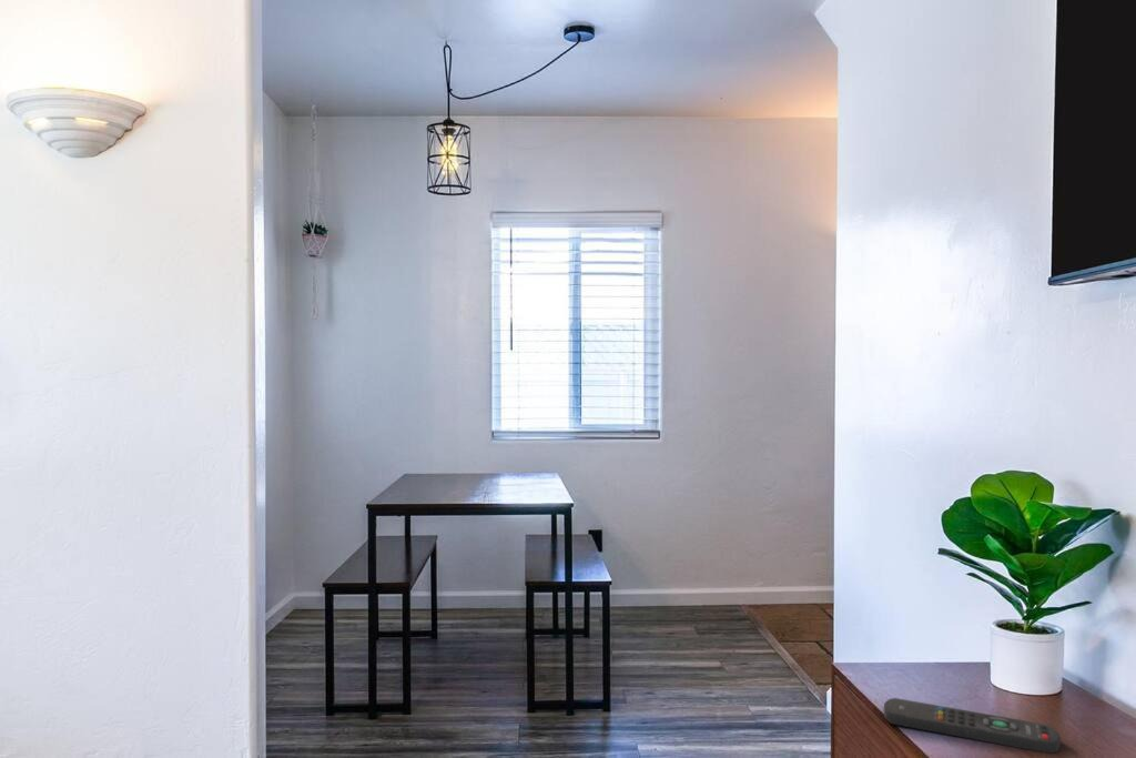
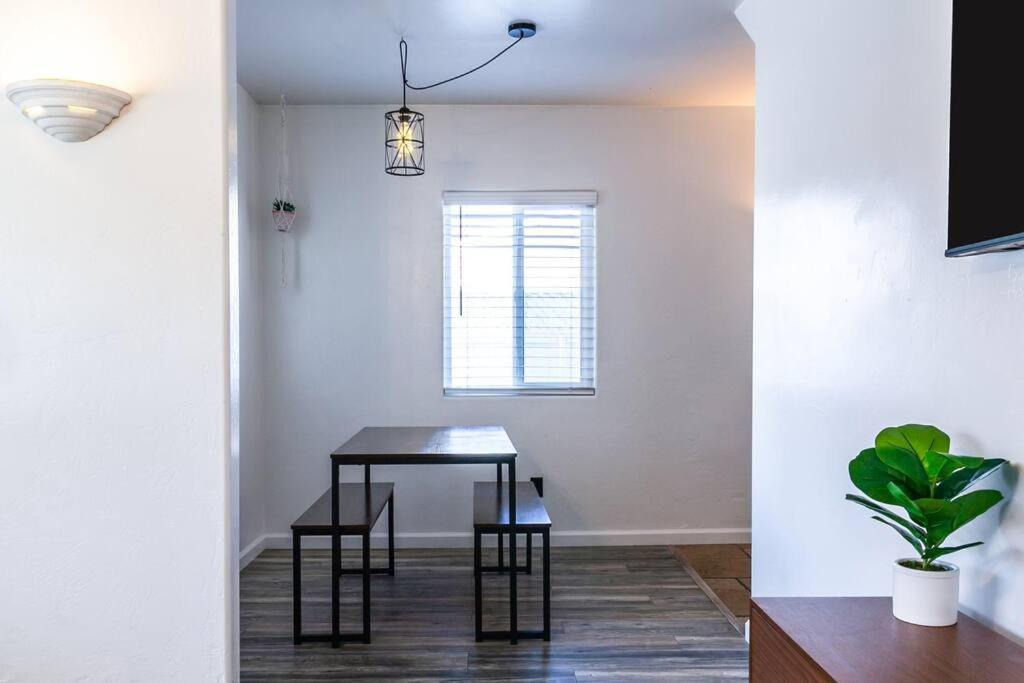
- remote control (967, 722)
